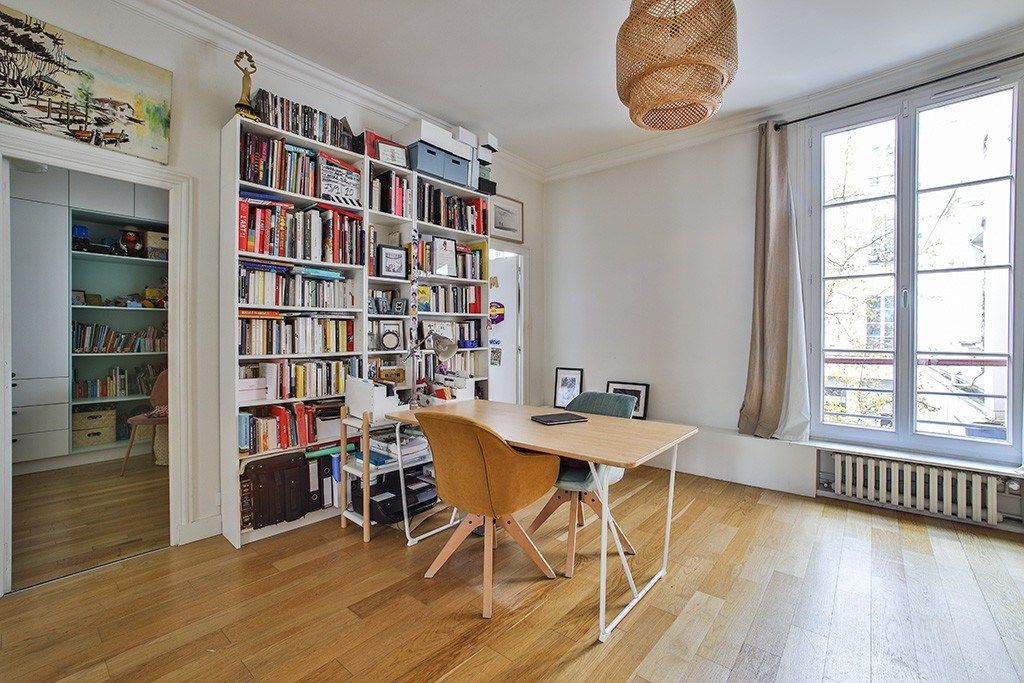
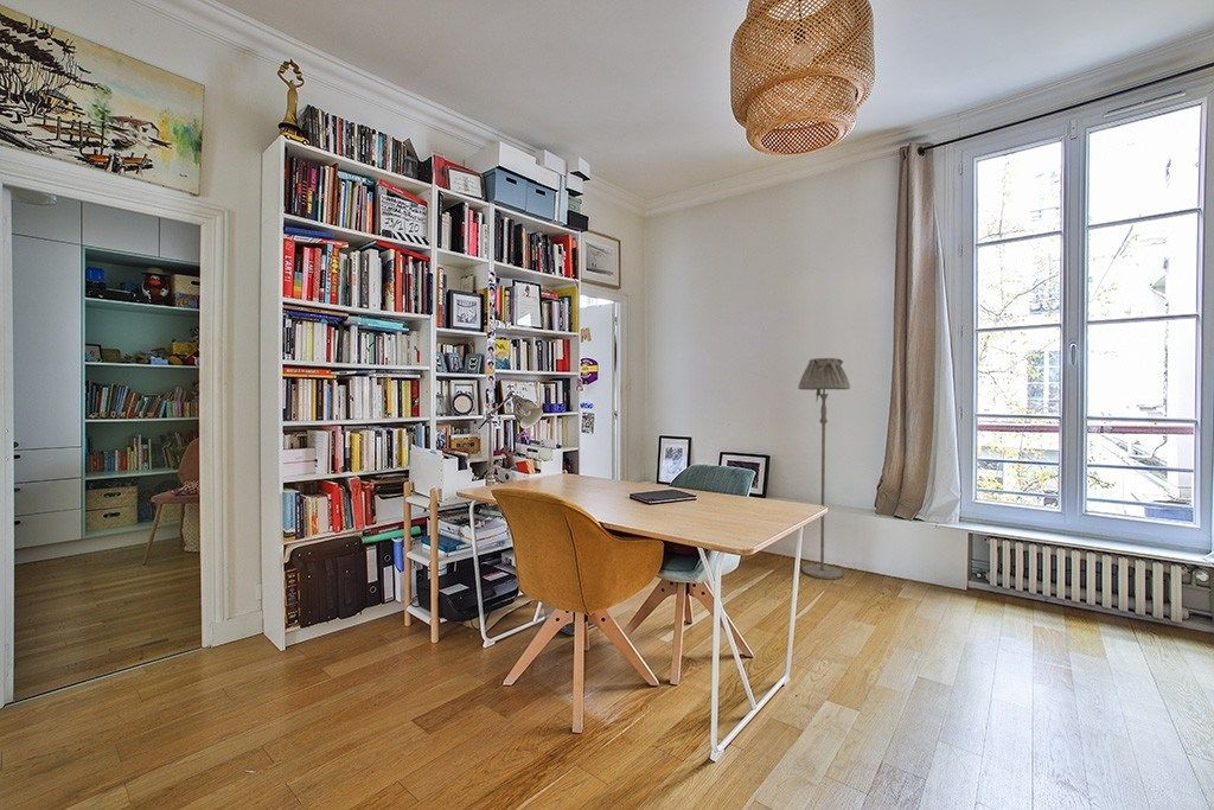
+ floor lamp (823, 465)
